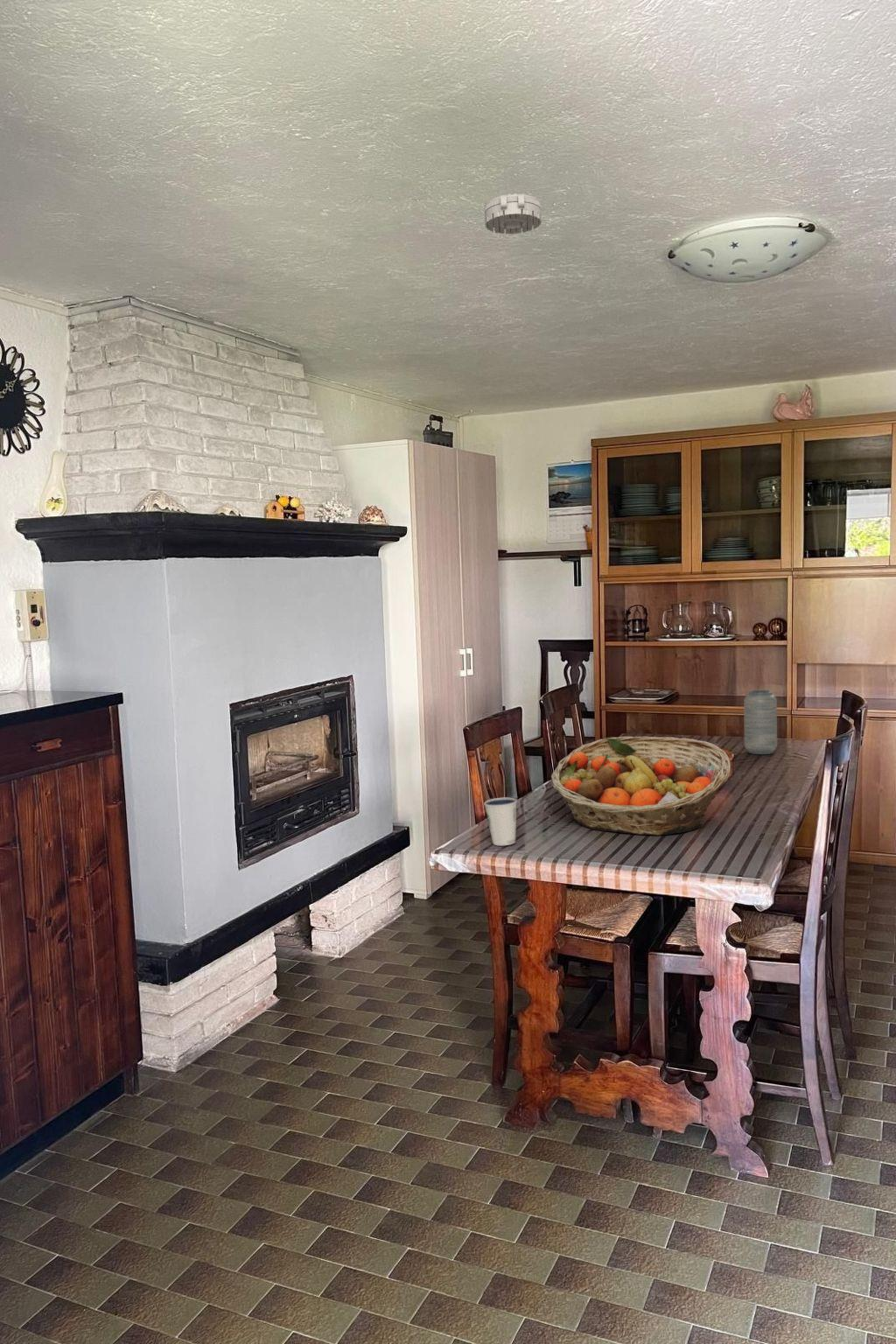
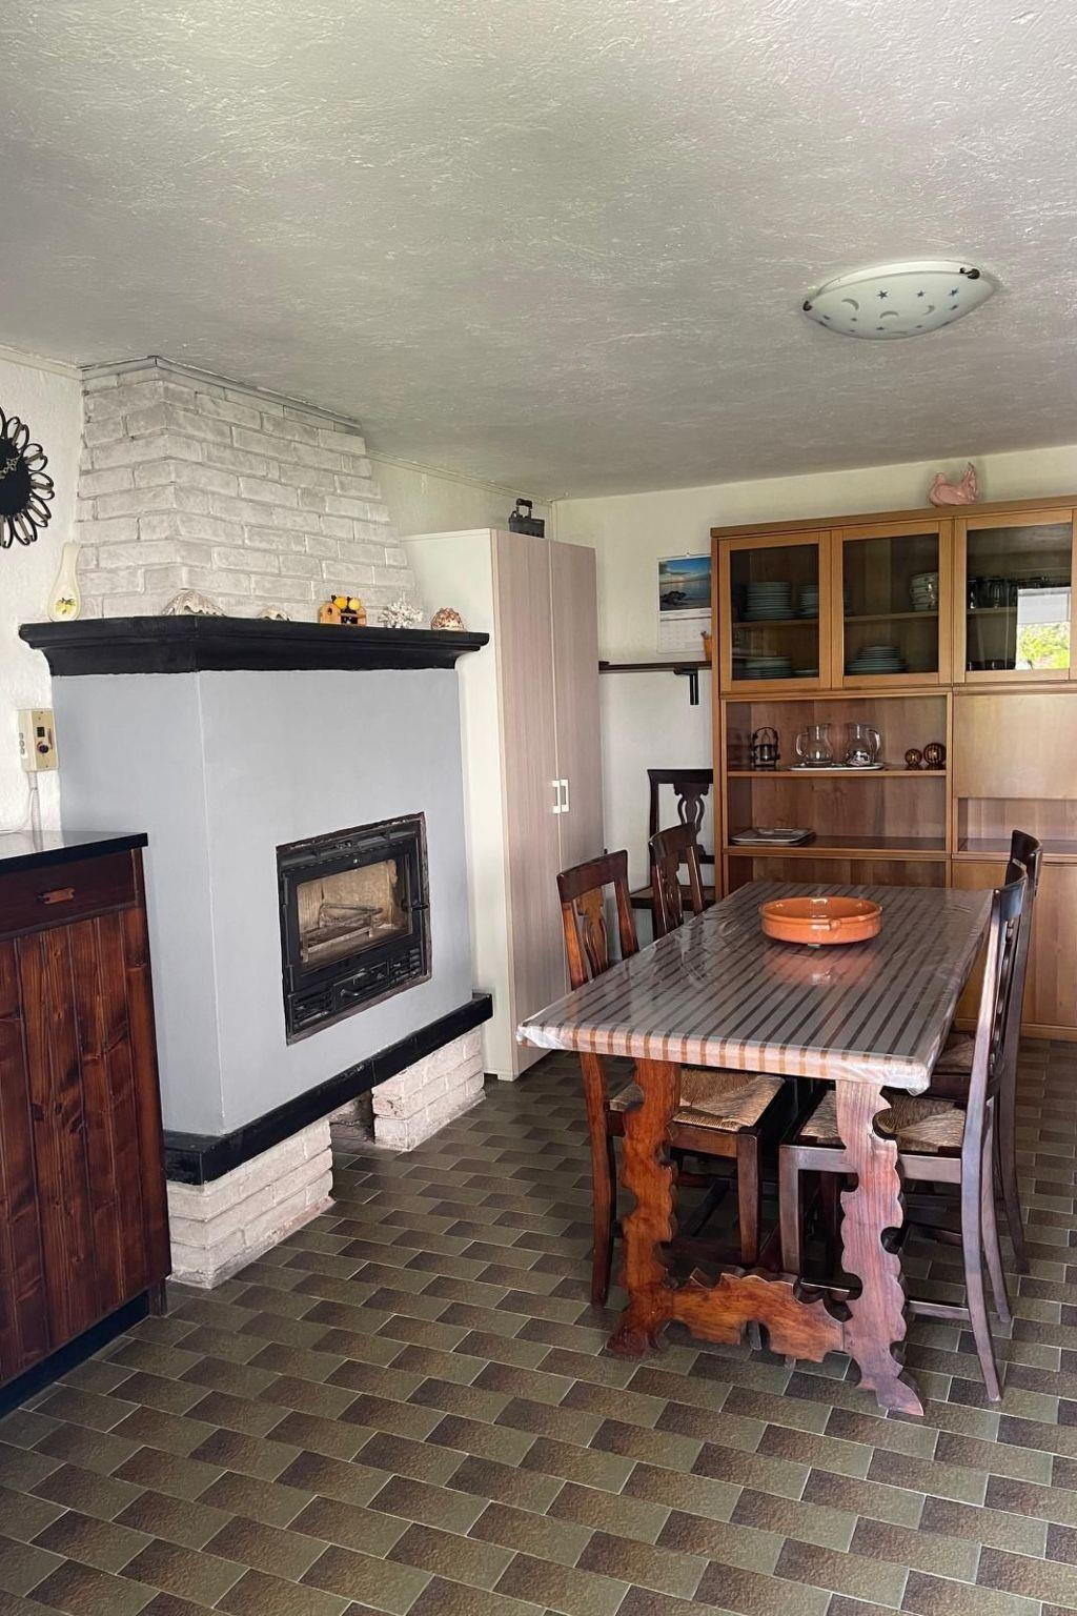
- vase (760, 722)
- smoke detector (513, 213)
- fruit basket (639, 783)
- dixie cup (500, 822)
